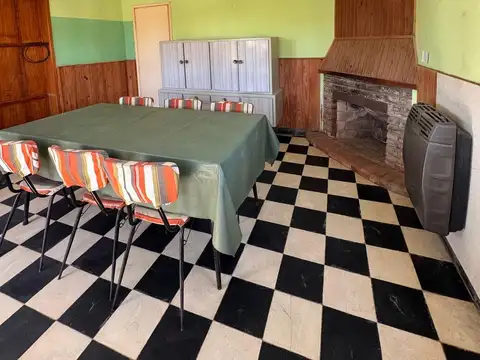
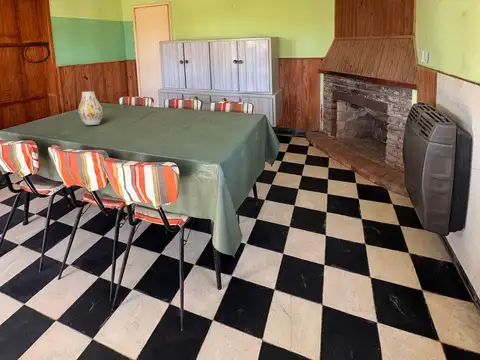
+ vase (90, 108)
